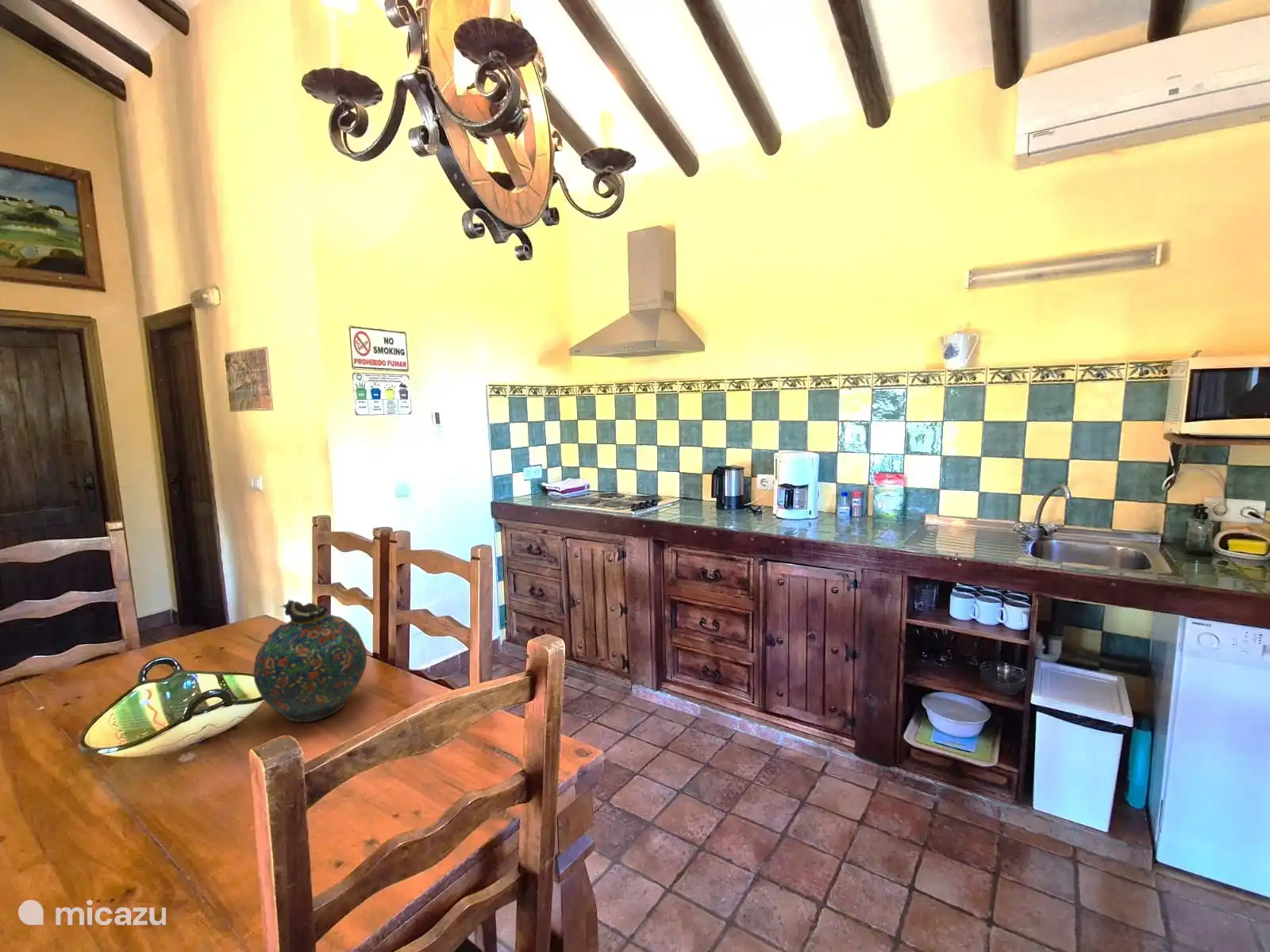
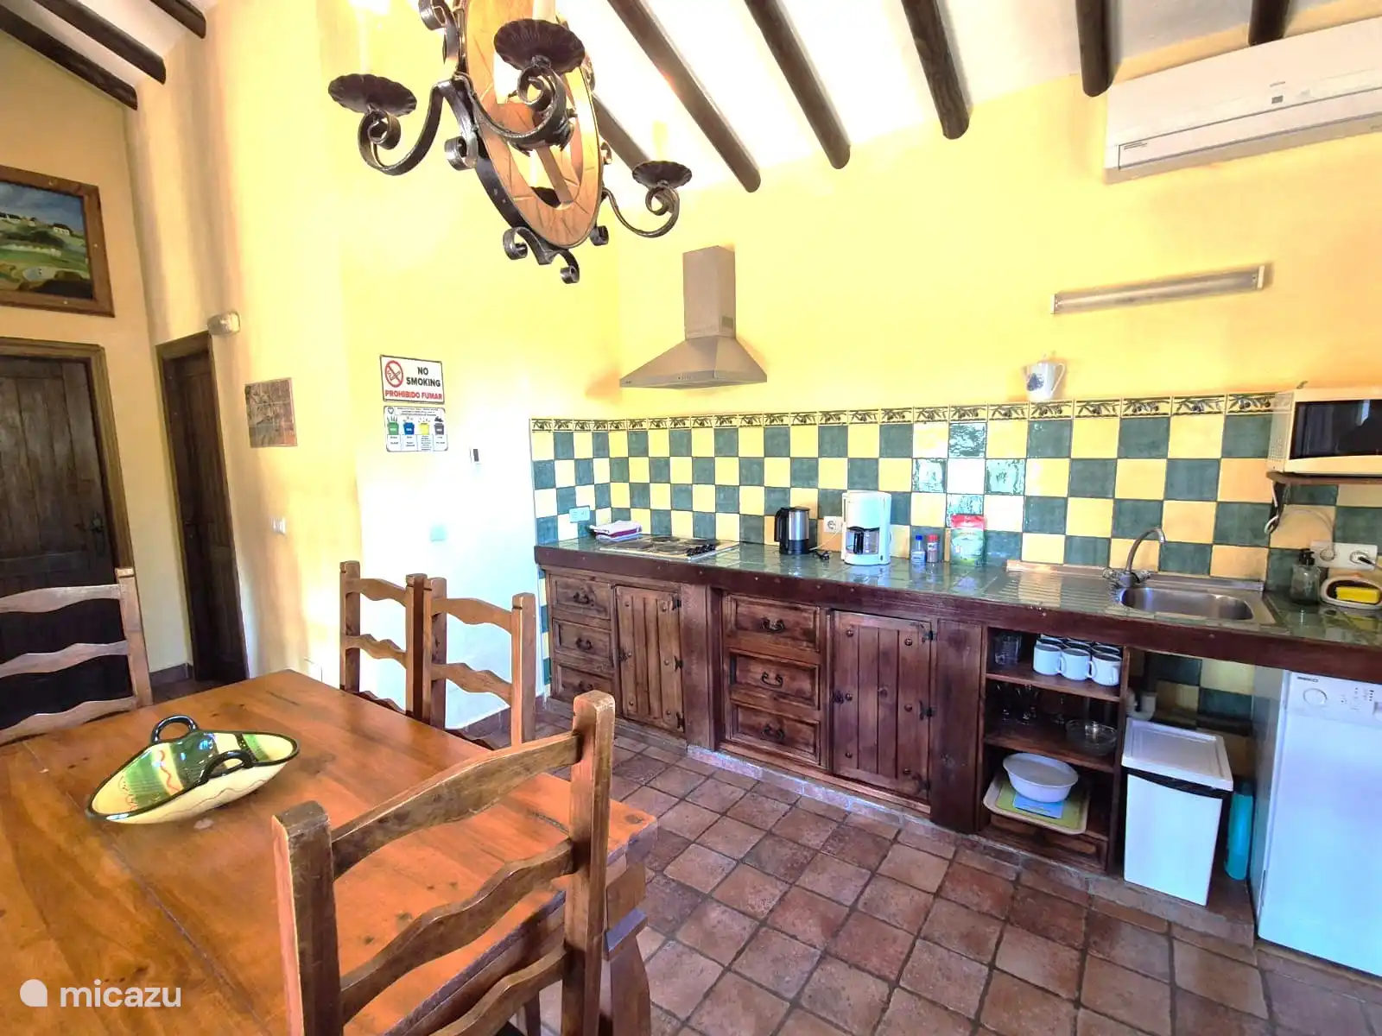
- snuff bottle (311, 654)
